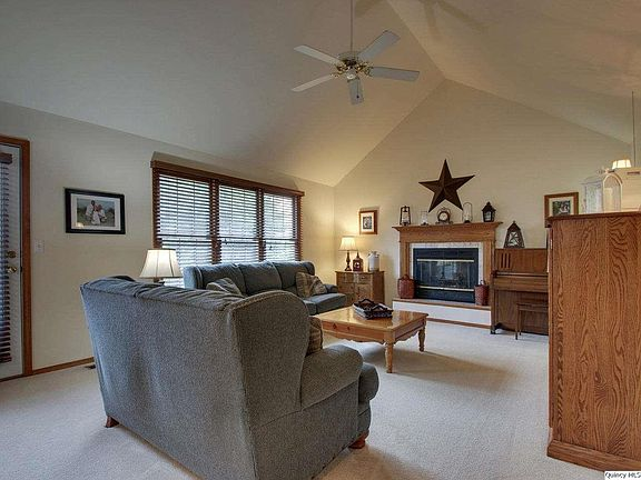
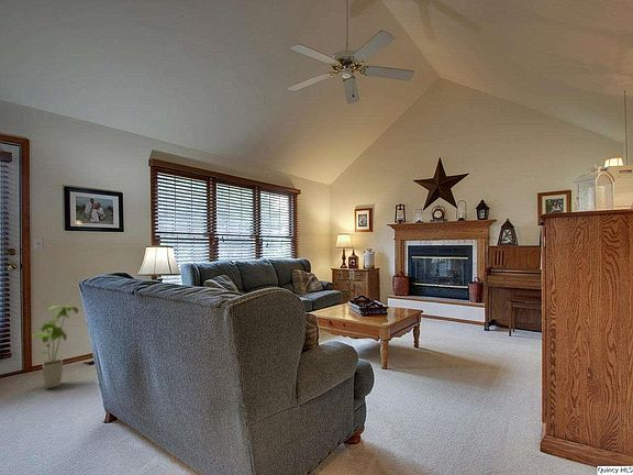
+ house plant (57, 344)
